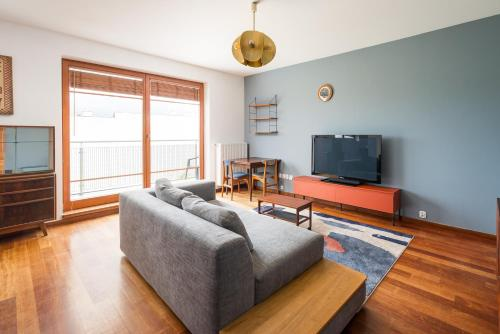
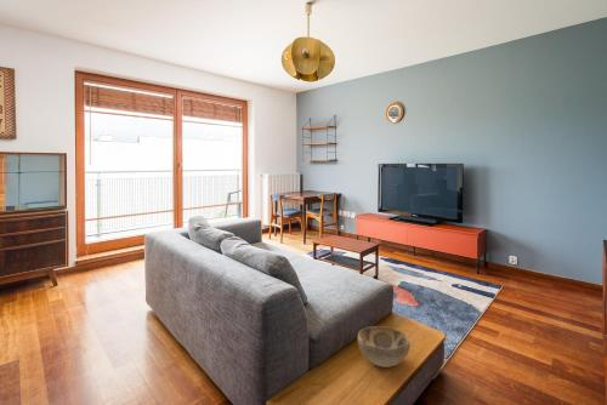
+ decorative bowl (382, 348)
